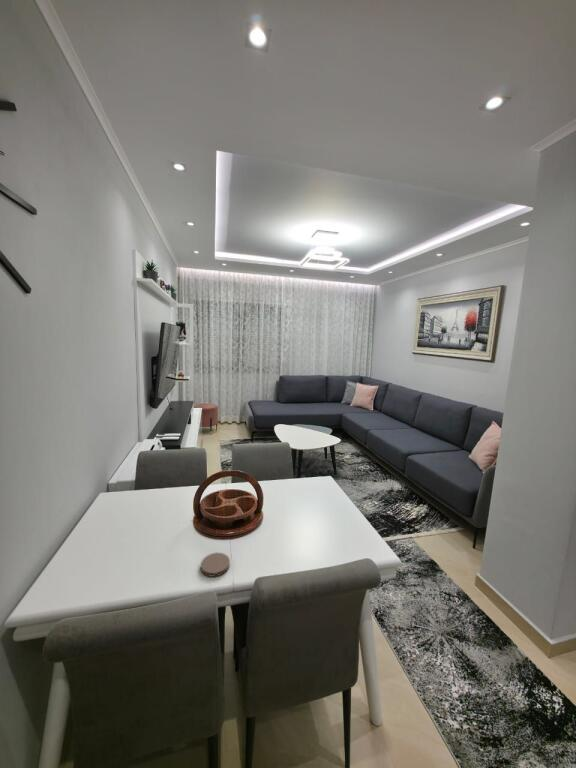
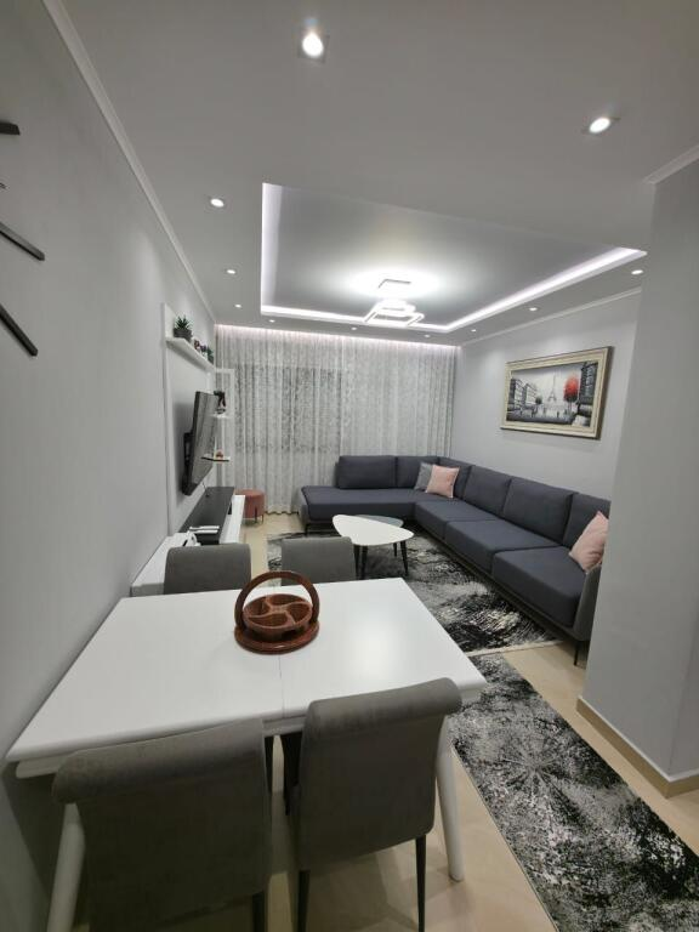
- coaster (215, 564)
